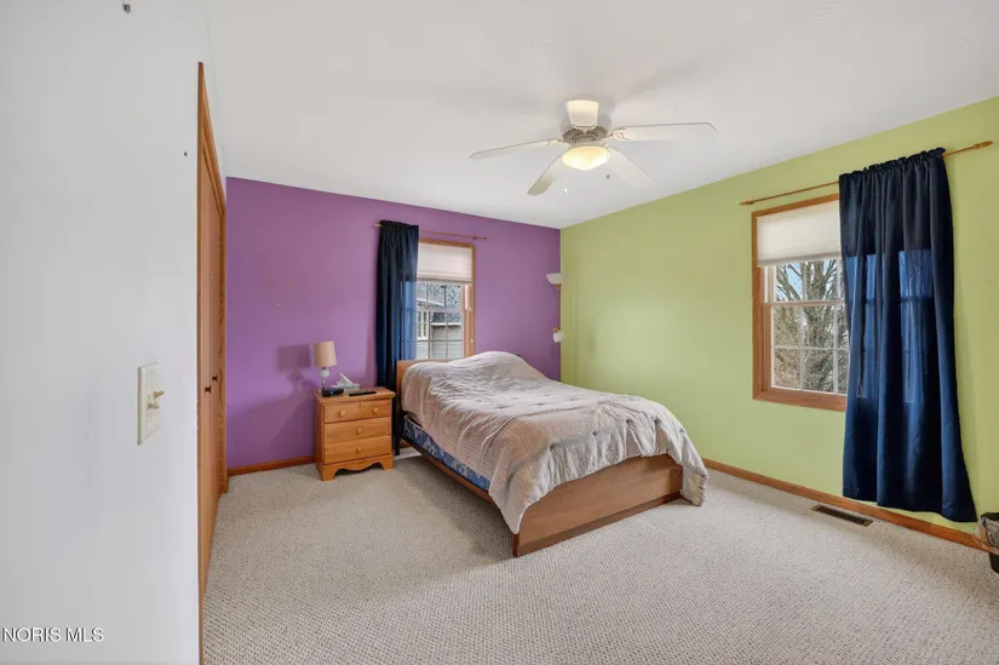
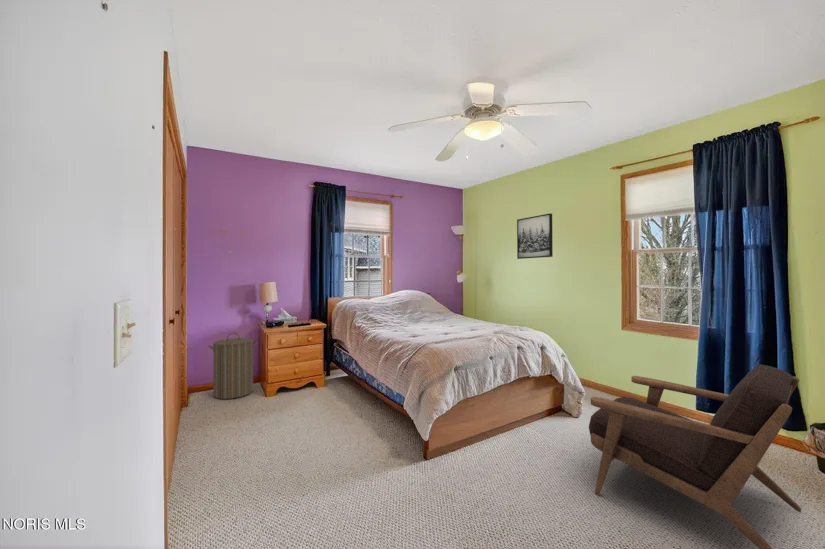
+ armchair (683, 428)
+ laundry hamper (233, 362)
+ wall art (533, 237)
